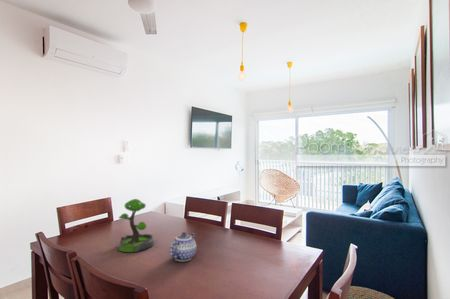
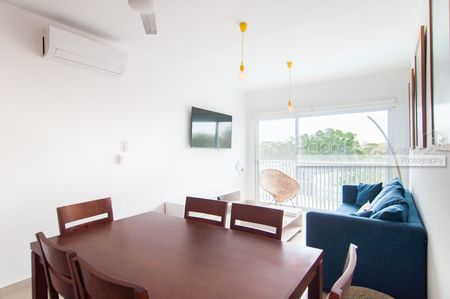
- teapot (183, 245)
- plant (138, 224)
